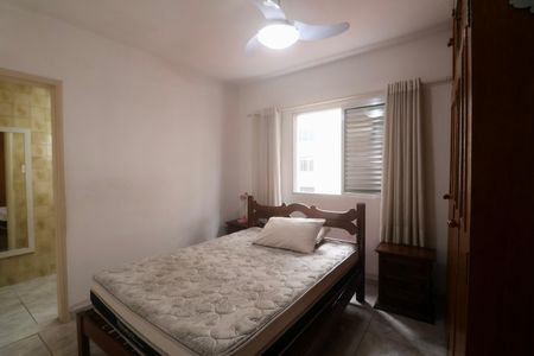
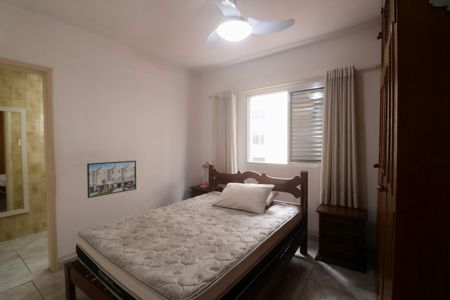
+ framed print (113, 177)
